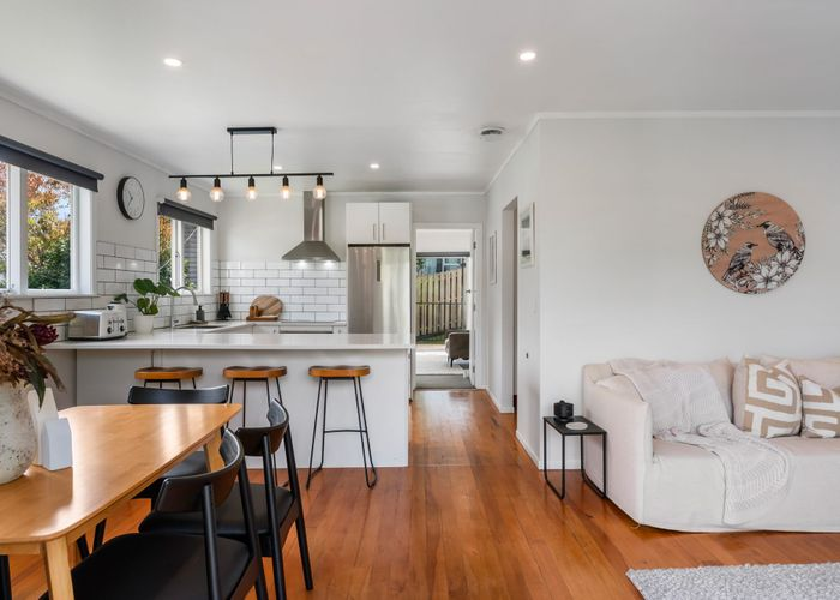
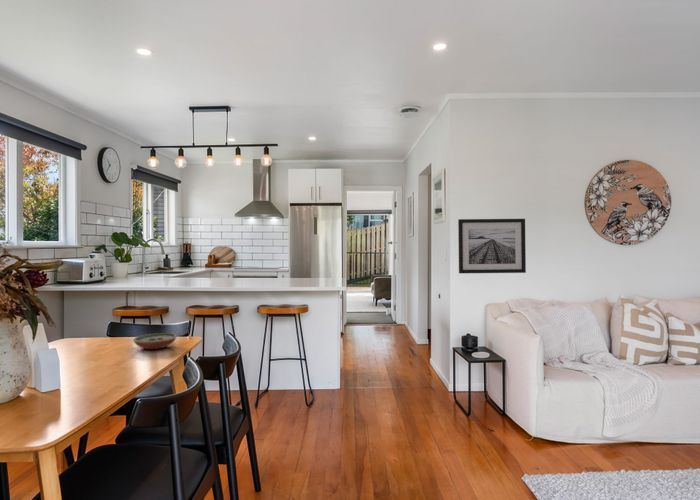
+ wall art (491, 246)
+ decorative bowl (155, 342)
